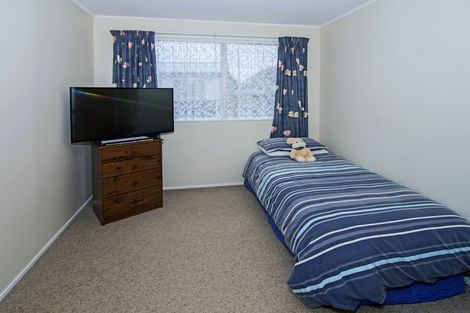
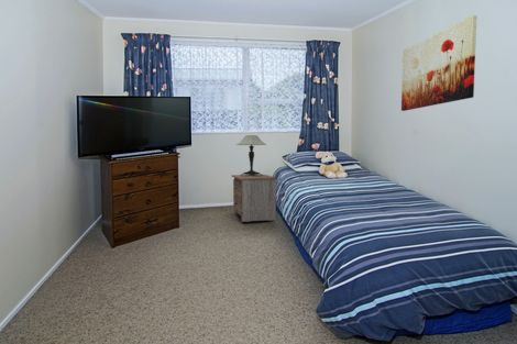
+ nightstand (252, 196)
+ wall art (432, 70)
+ table lamp (251, 155)
